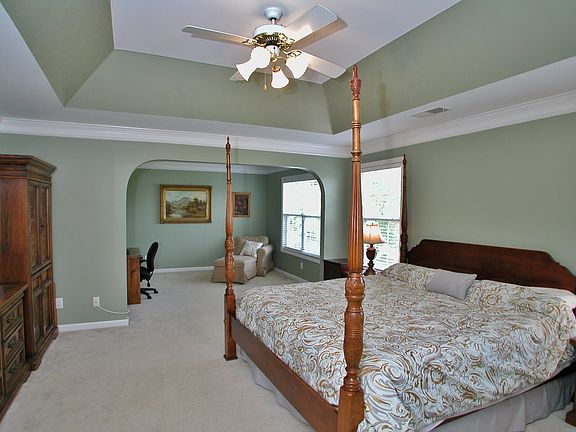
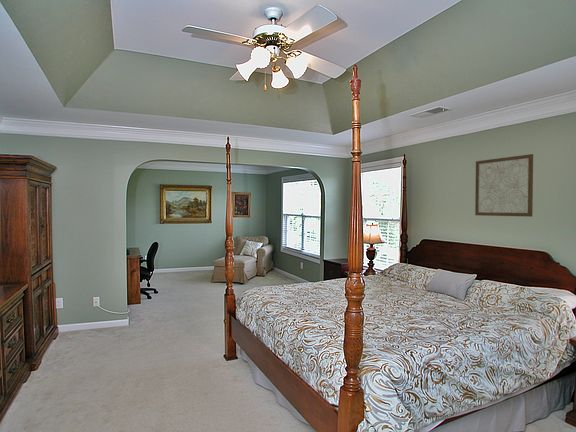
+ wall art (504, 184)
